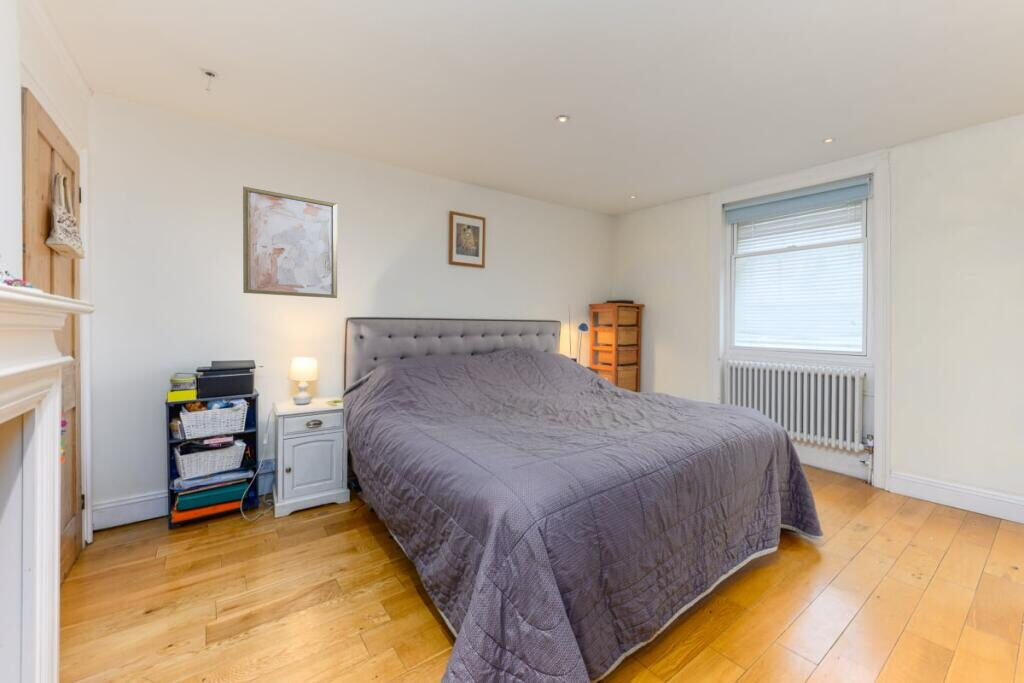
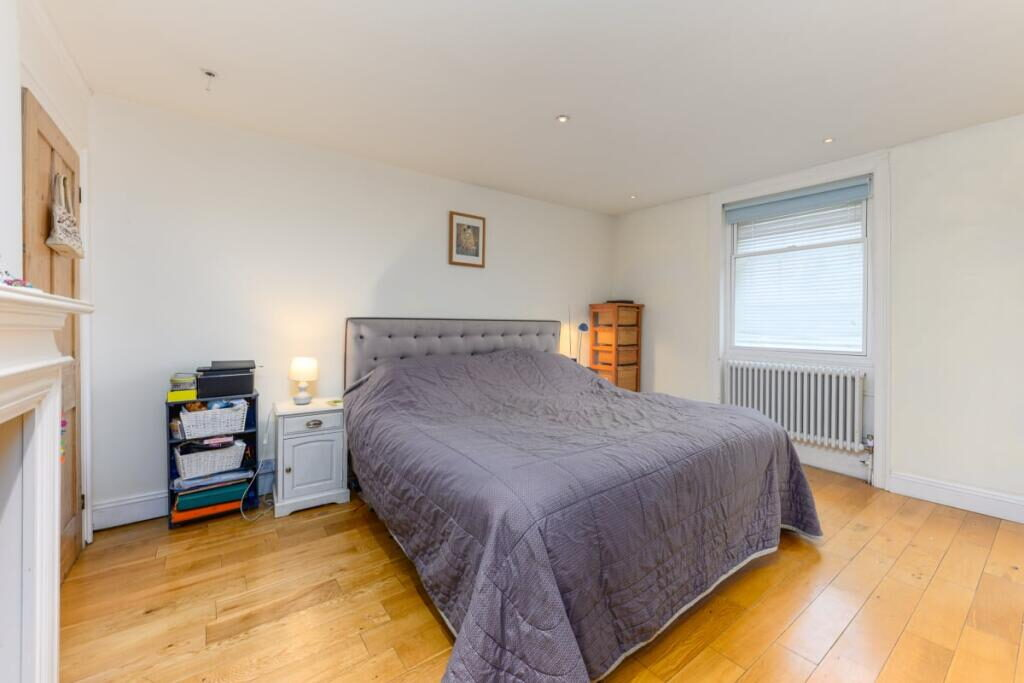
- wall art (293, 245)
